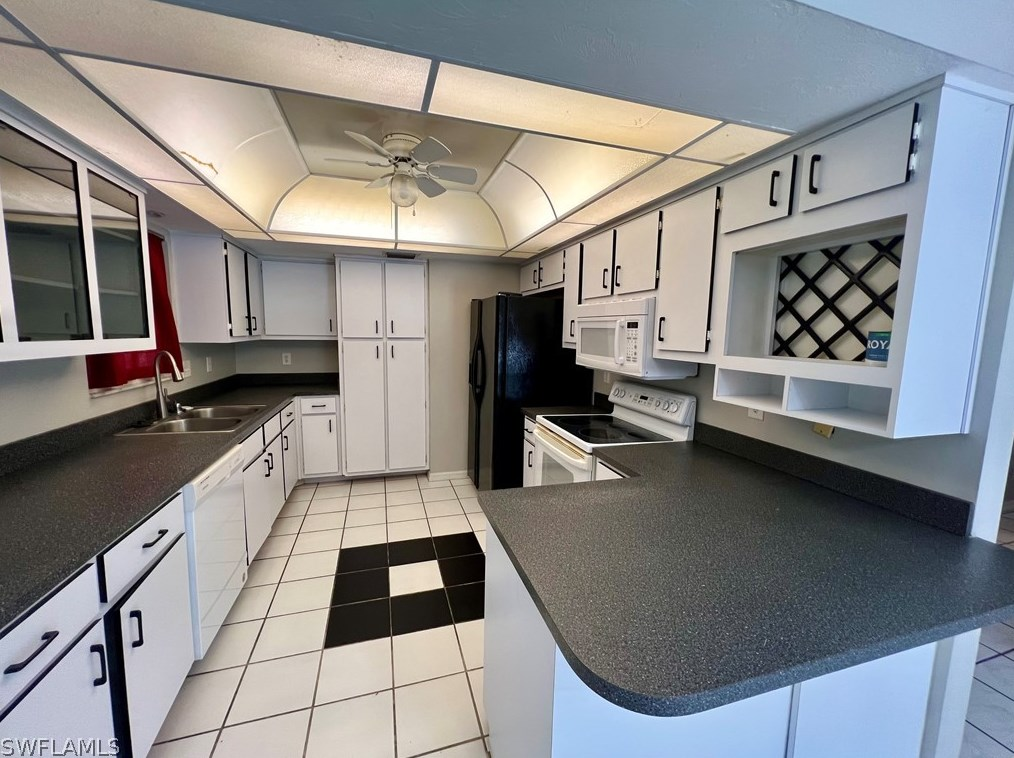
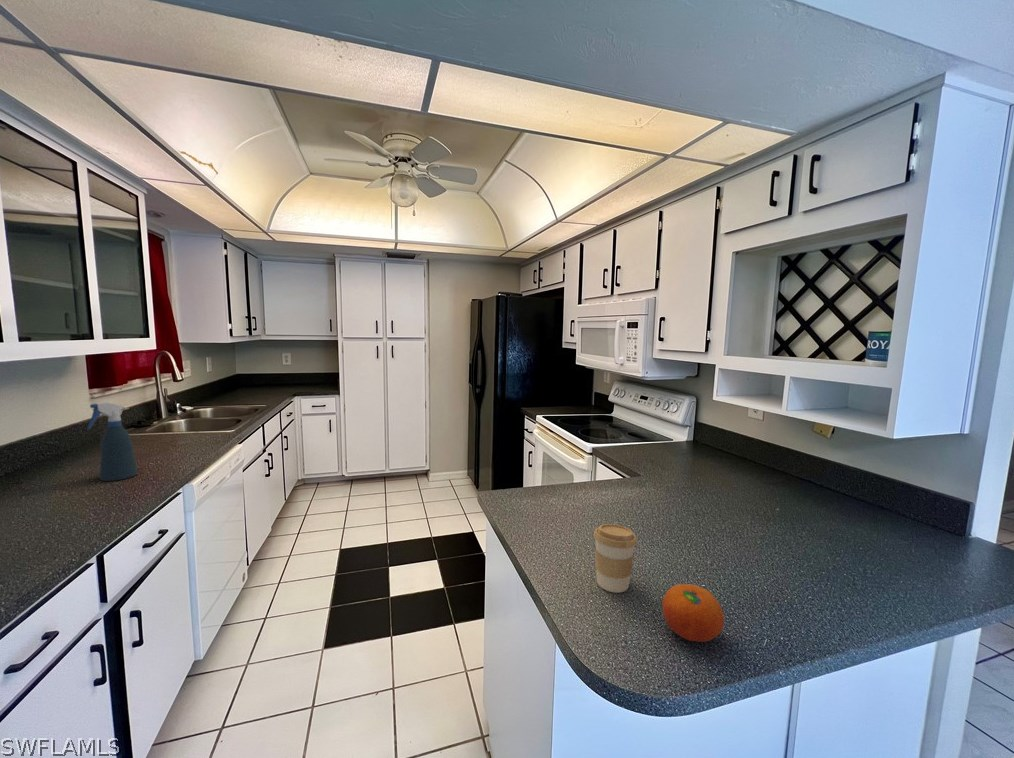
+ fruit (692, 612)
+ coffee cup (614, 555)
+ spray bottle (115, 439)
